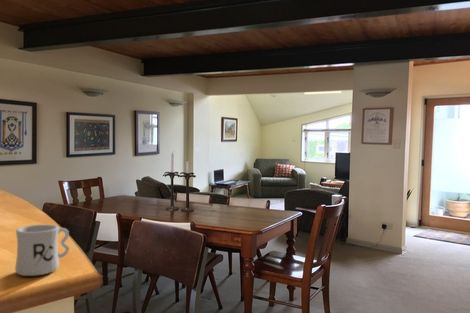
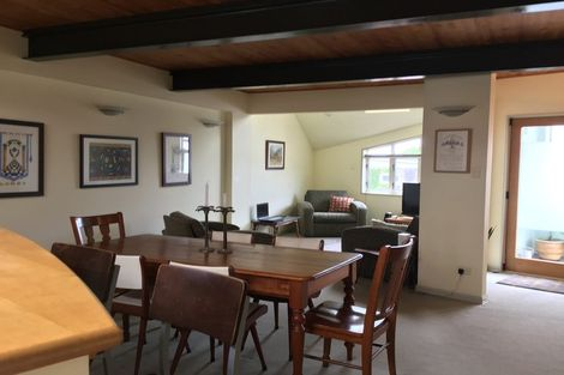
- mug (44, 248)
